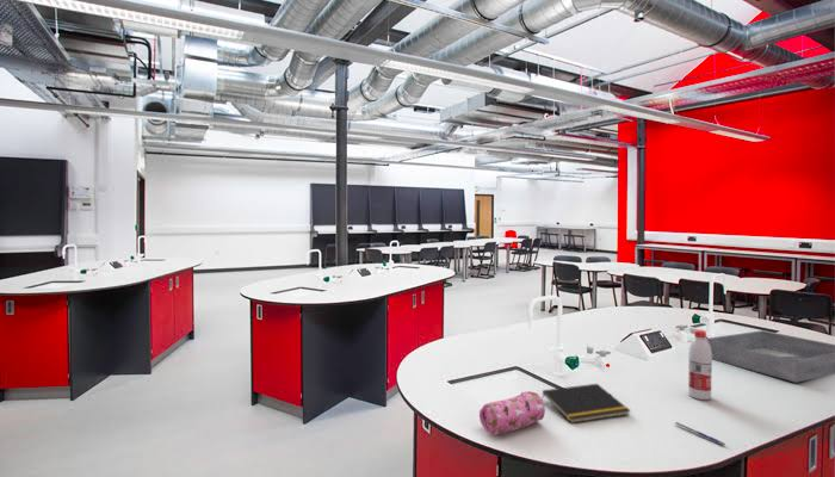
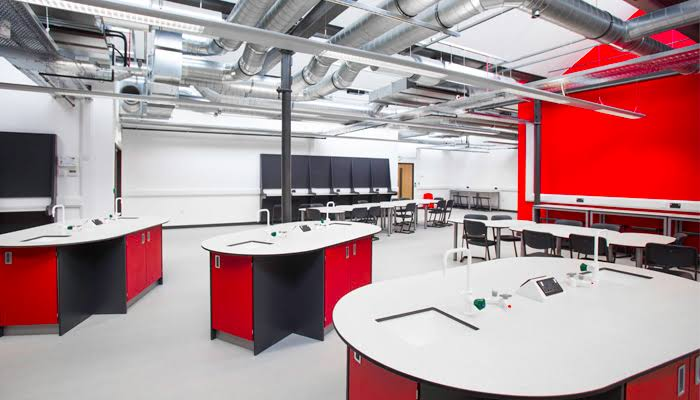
- storage tray (777, 355)
- pencil case (512, 411)
- notepad (584, 401)
- pen (698, 432)
- water bottle (699, 364)
